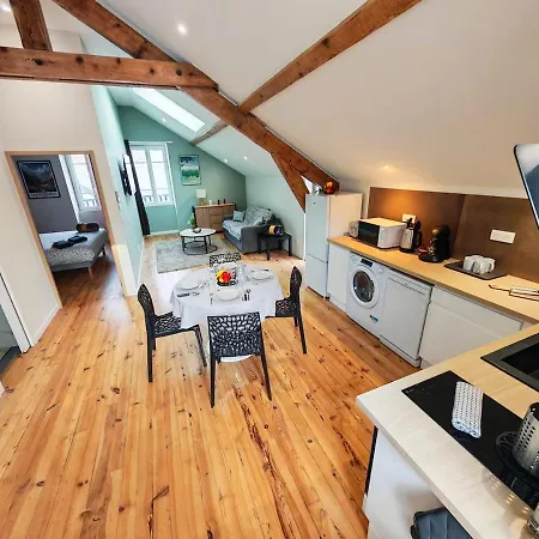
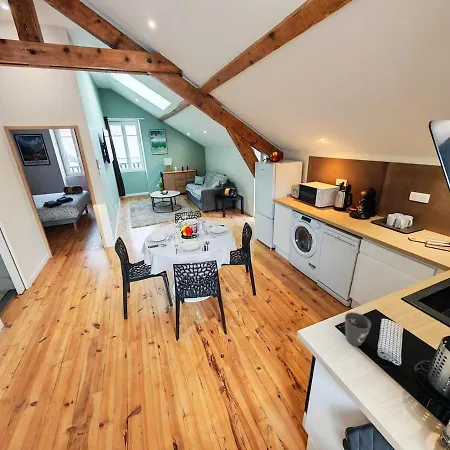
+ mug (358, 329)
